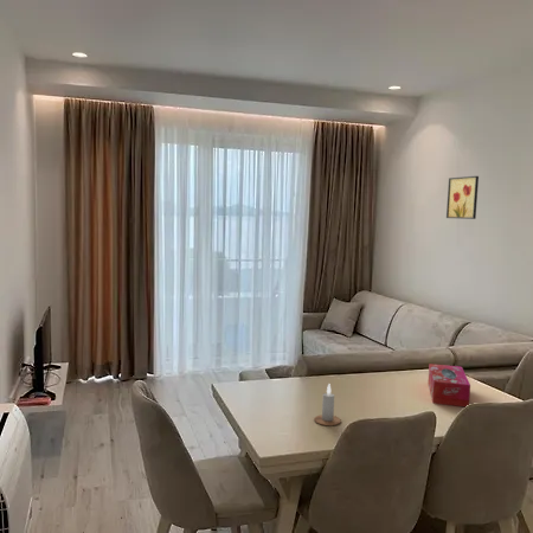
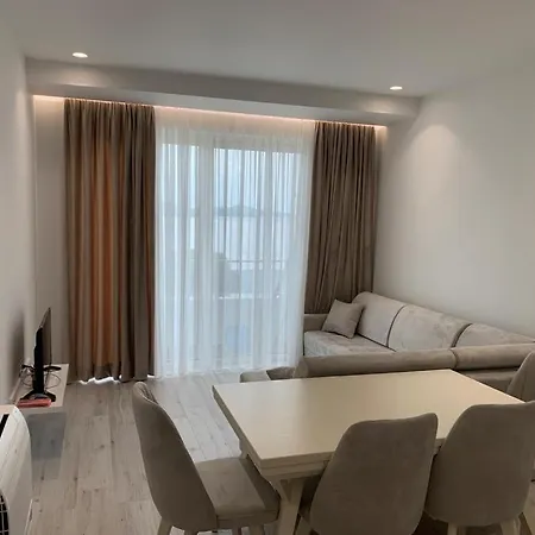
- wall art (462, 198)
- tissue box (448, 384)
- candle (328, 402)
